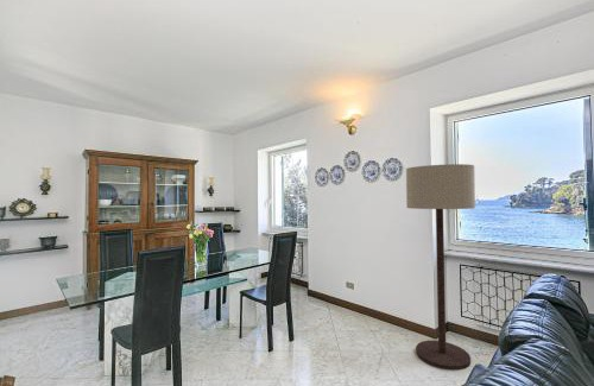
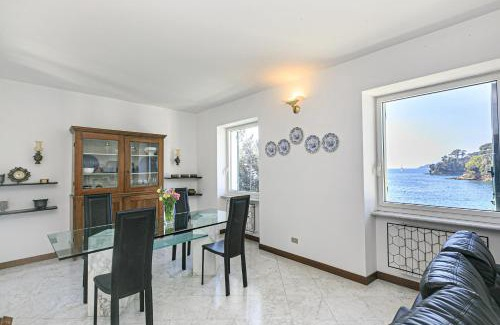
- floor lamp (440, 261)
